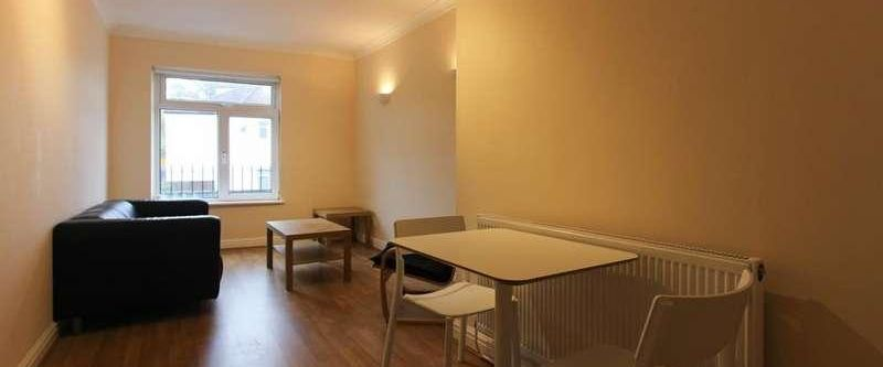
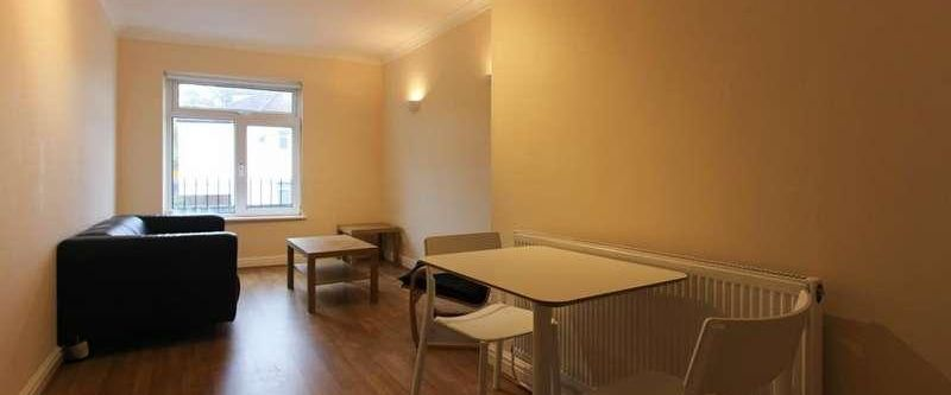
+ potted plant (77, 337)
